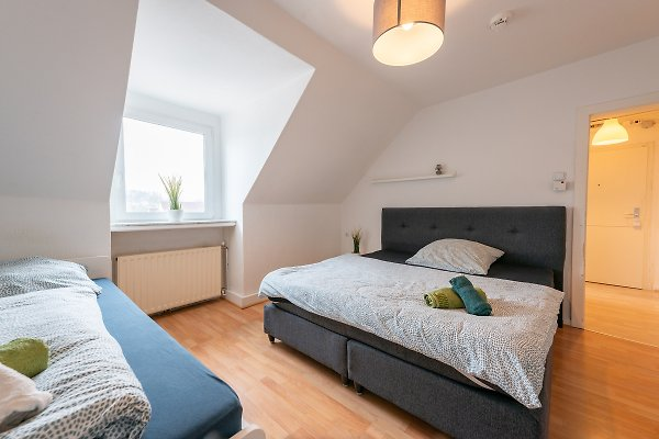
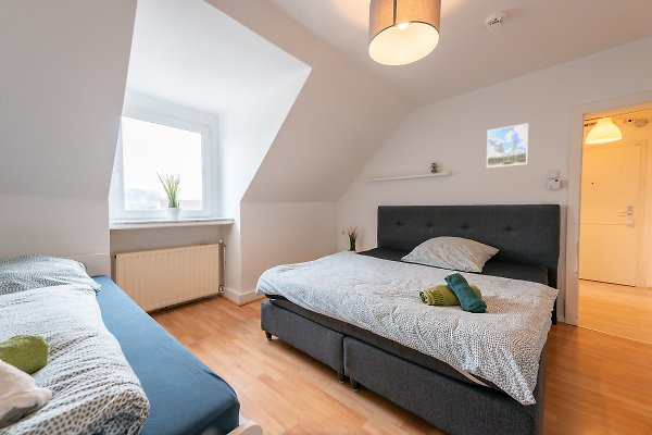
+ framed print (506, 146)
